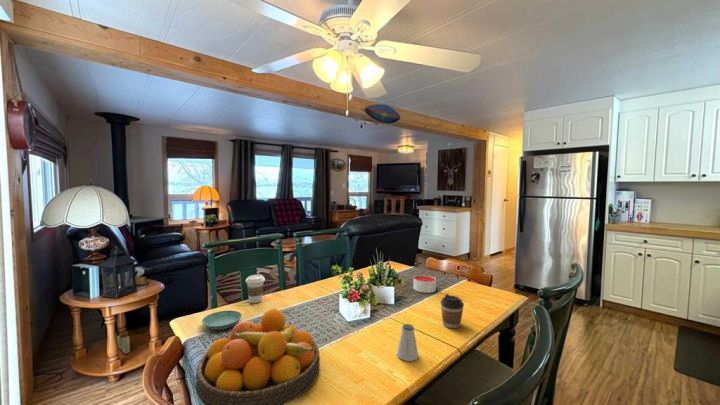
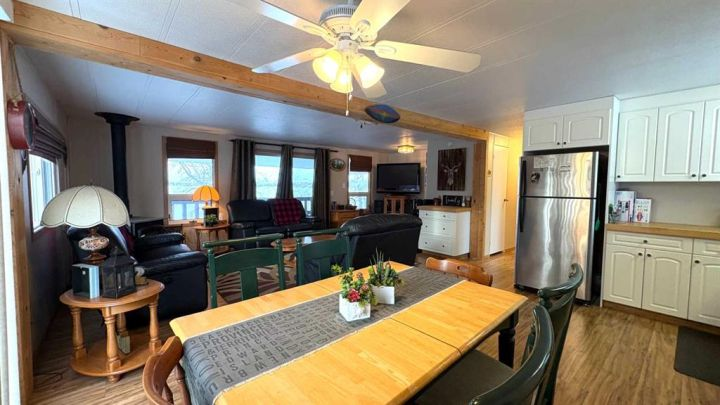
- coffee cup (255, 288)
- coffee cup (451, 310)
- saltshaker (407, 340)
- saucer (222, 320)
- fruit bowl (261, 347)
- candle (424, 283)
